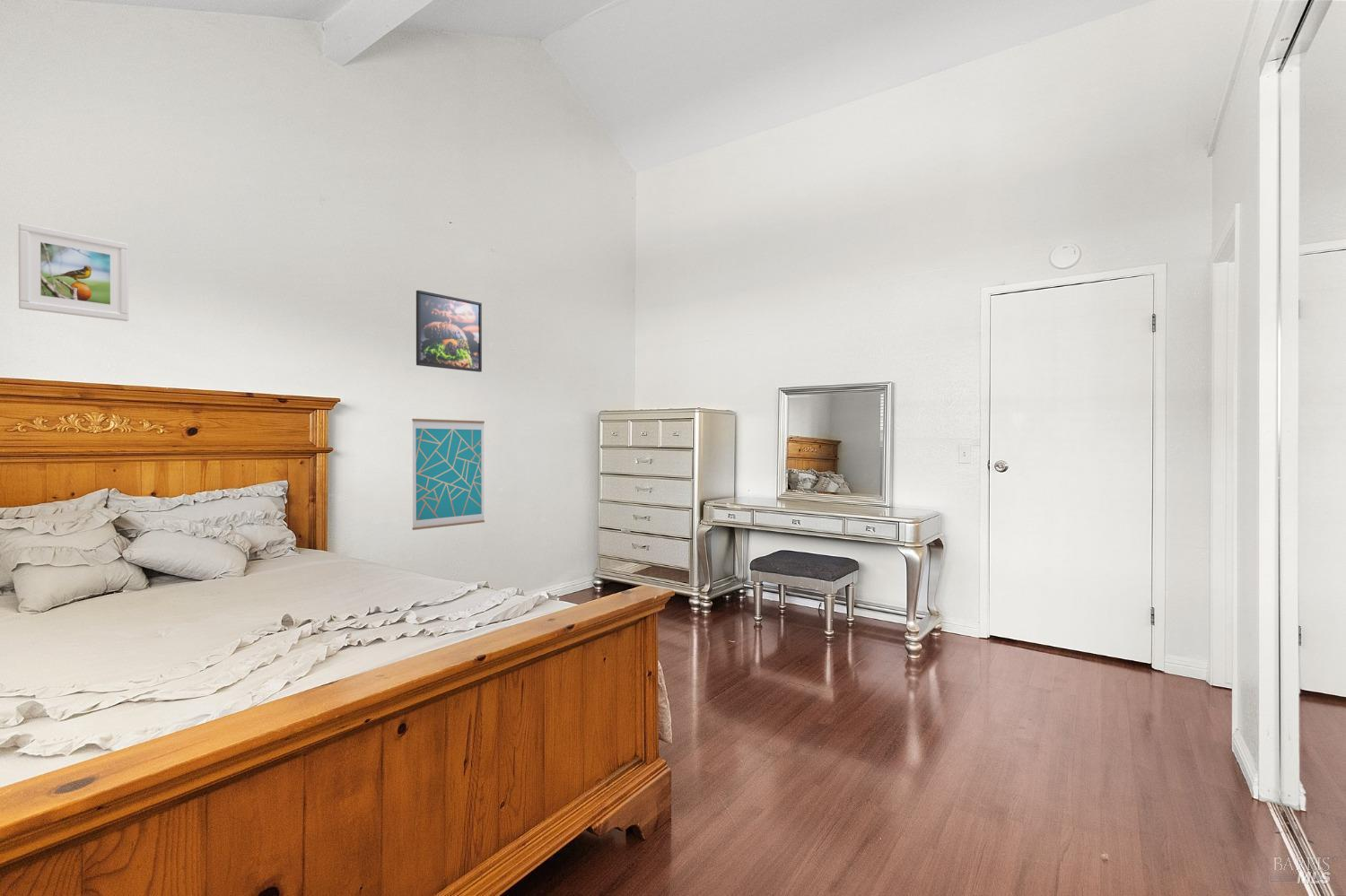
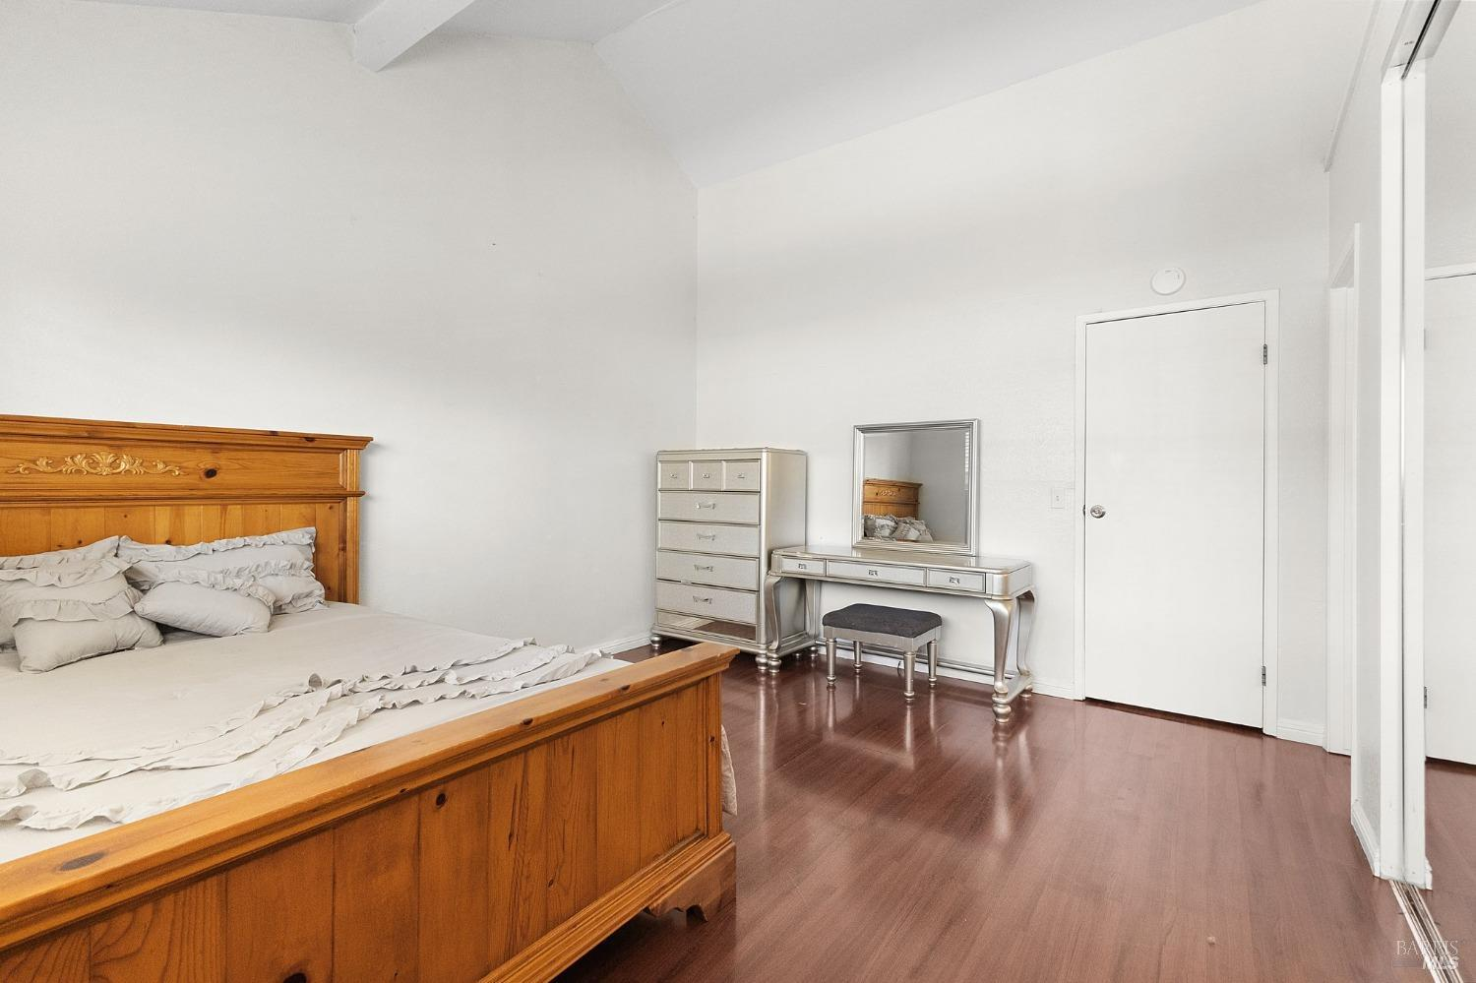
- wall art (450, 473)
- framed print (75, 274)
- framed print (450, 333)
